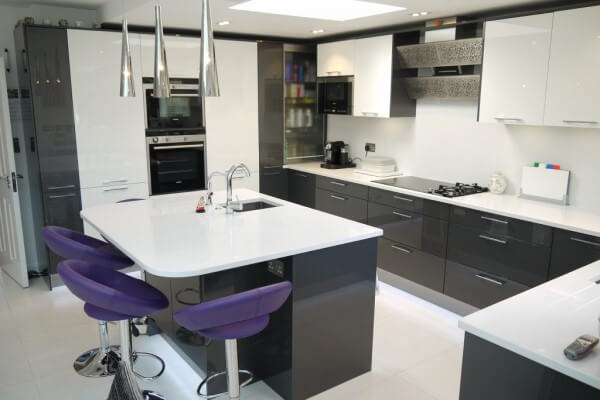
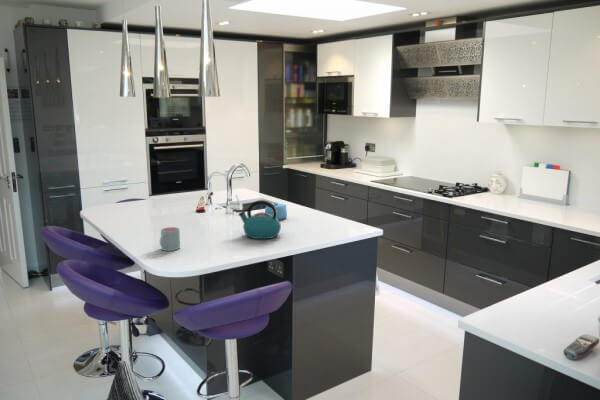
+ kettle (259, 218)
+ teapot (276, 209)
+ mug (168, 239)
